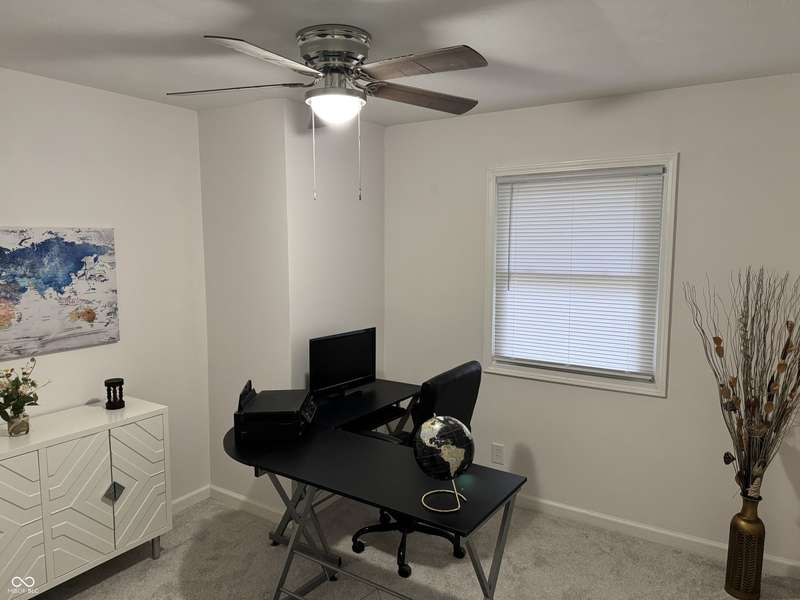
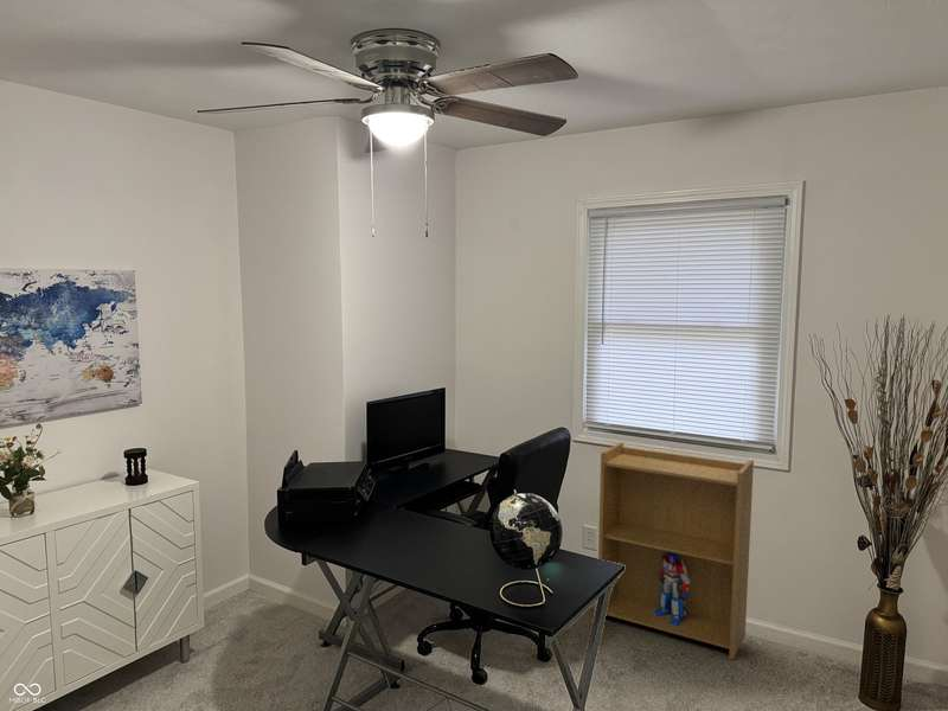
+ bookshelf (672, 543)
